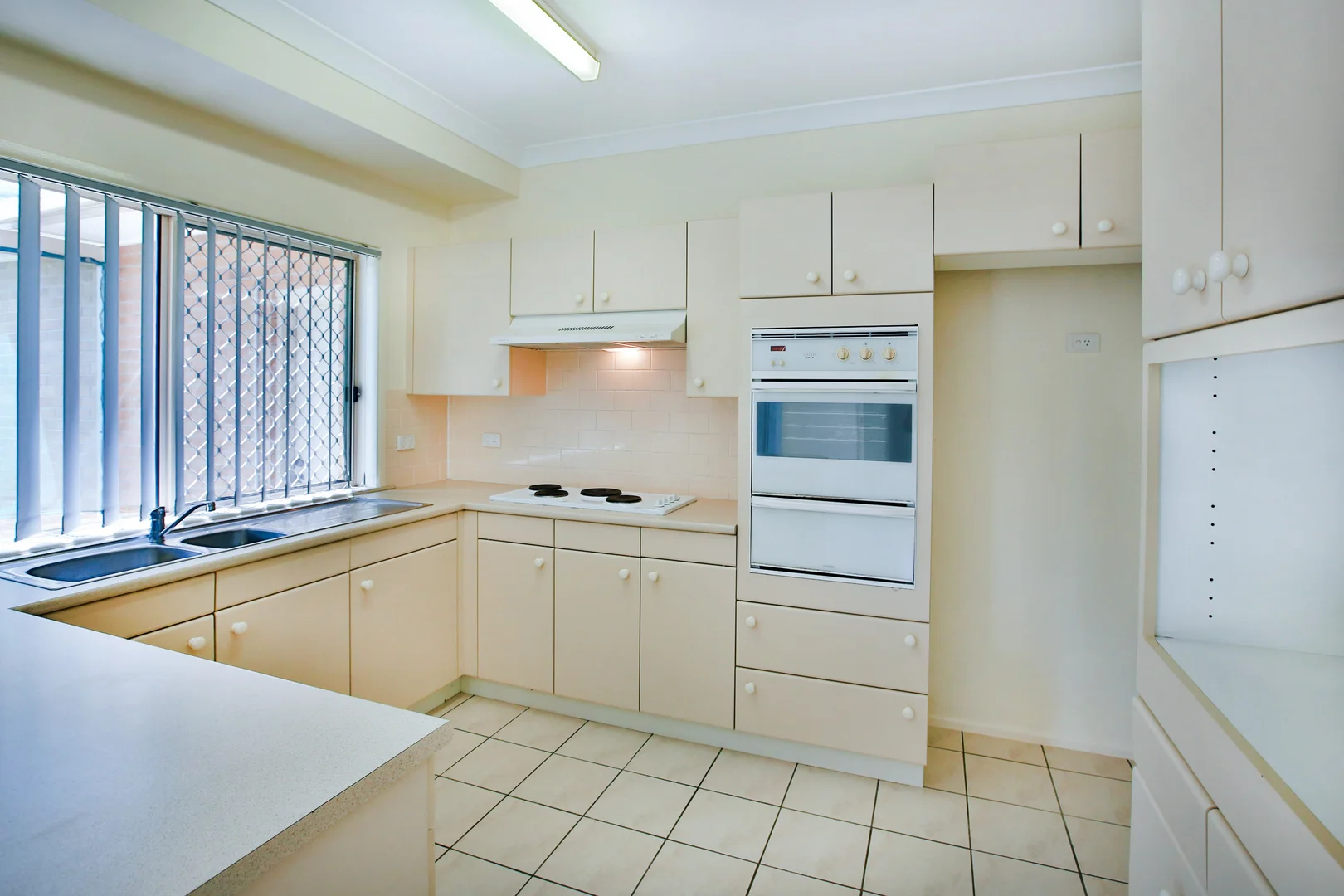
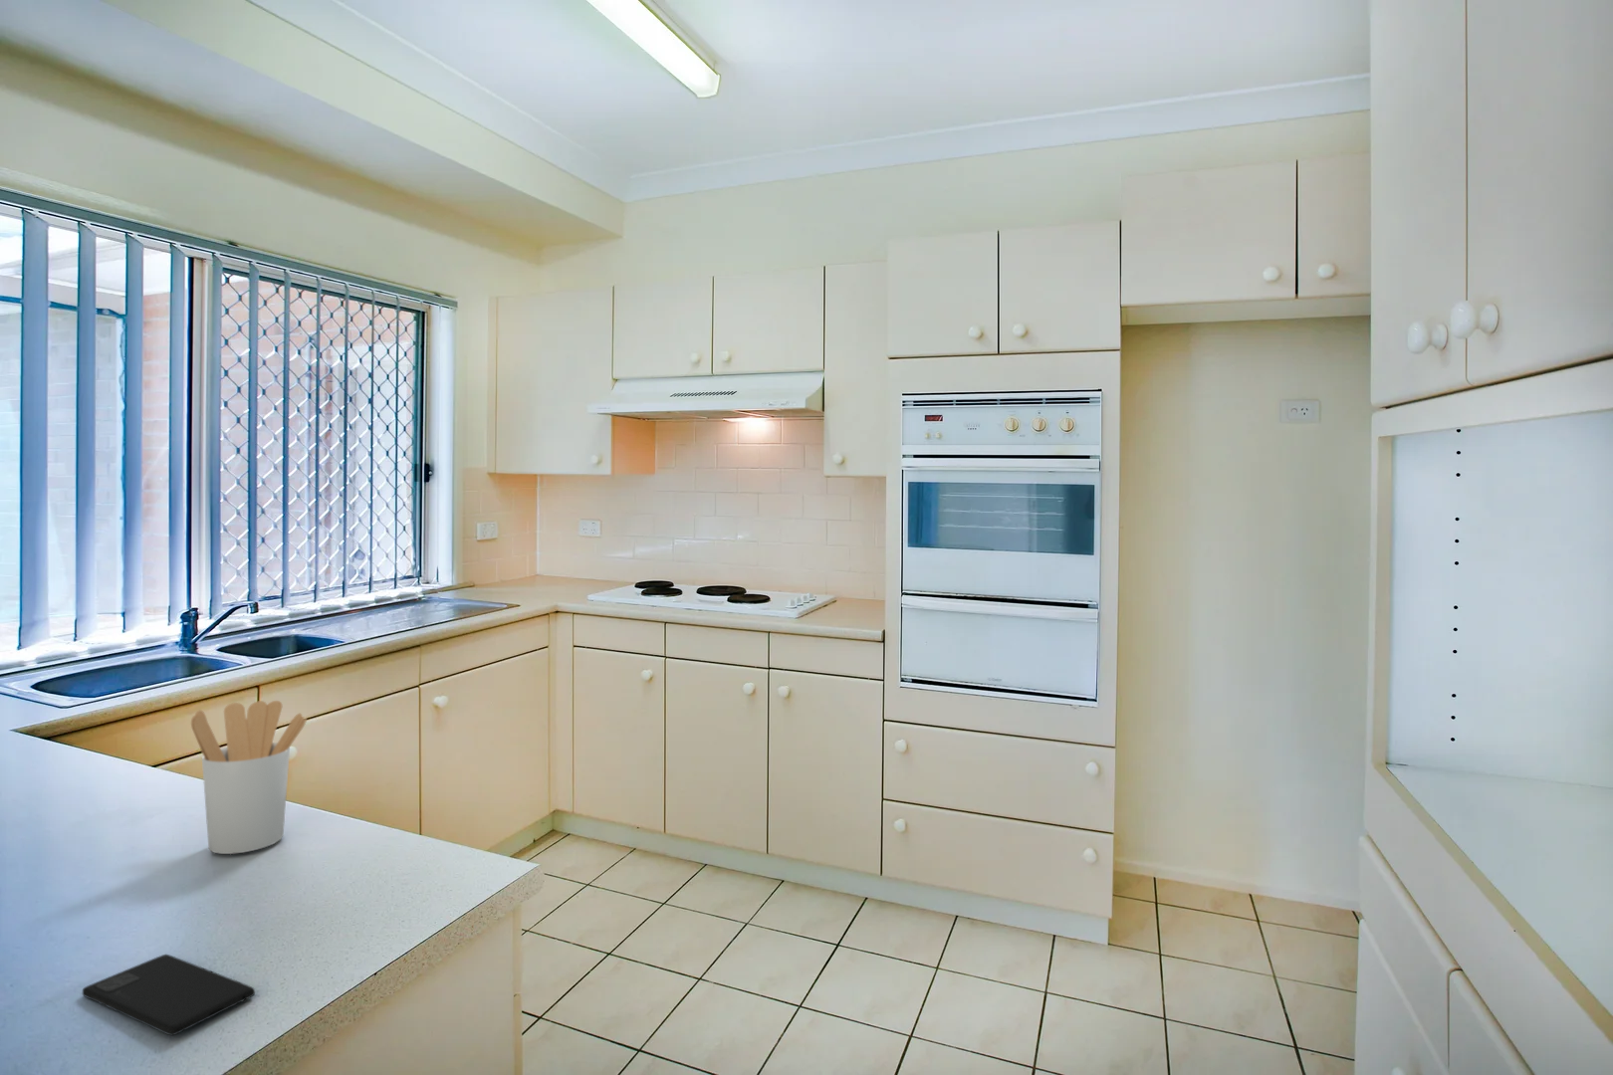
+ utensil holder (248, 769)
+ smartphone (168, 990)
